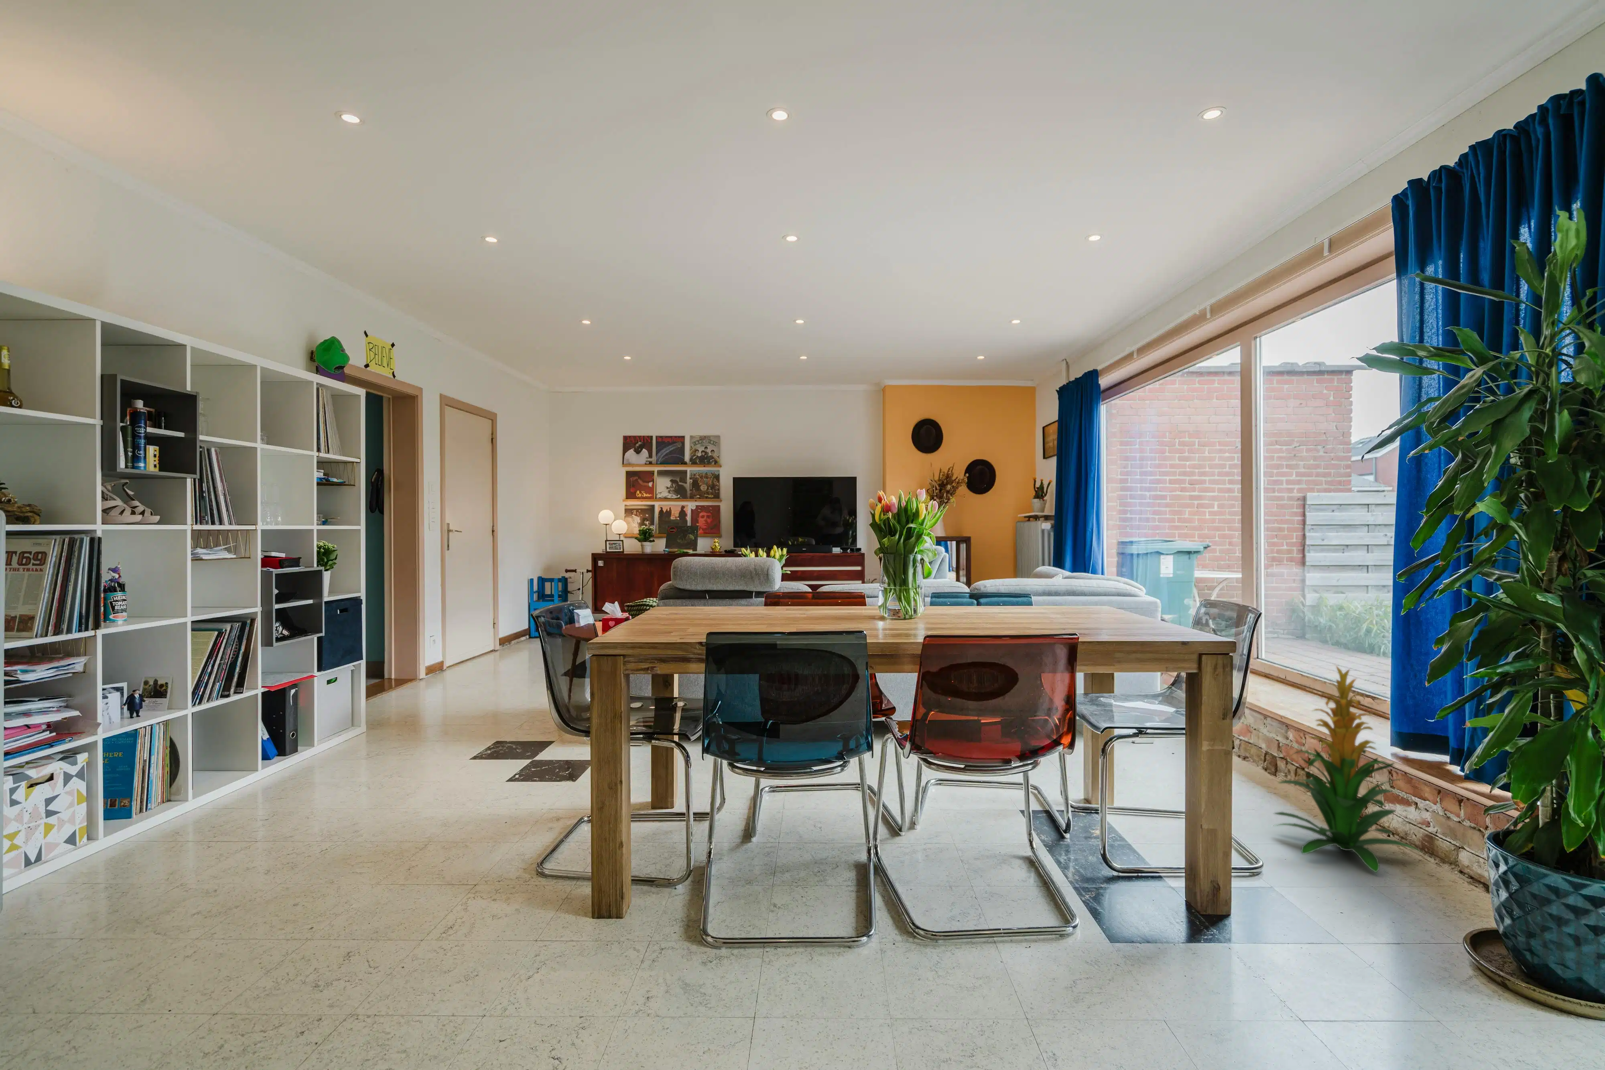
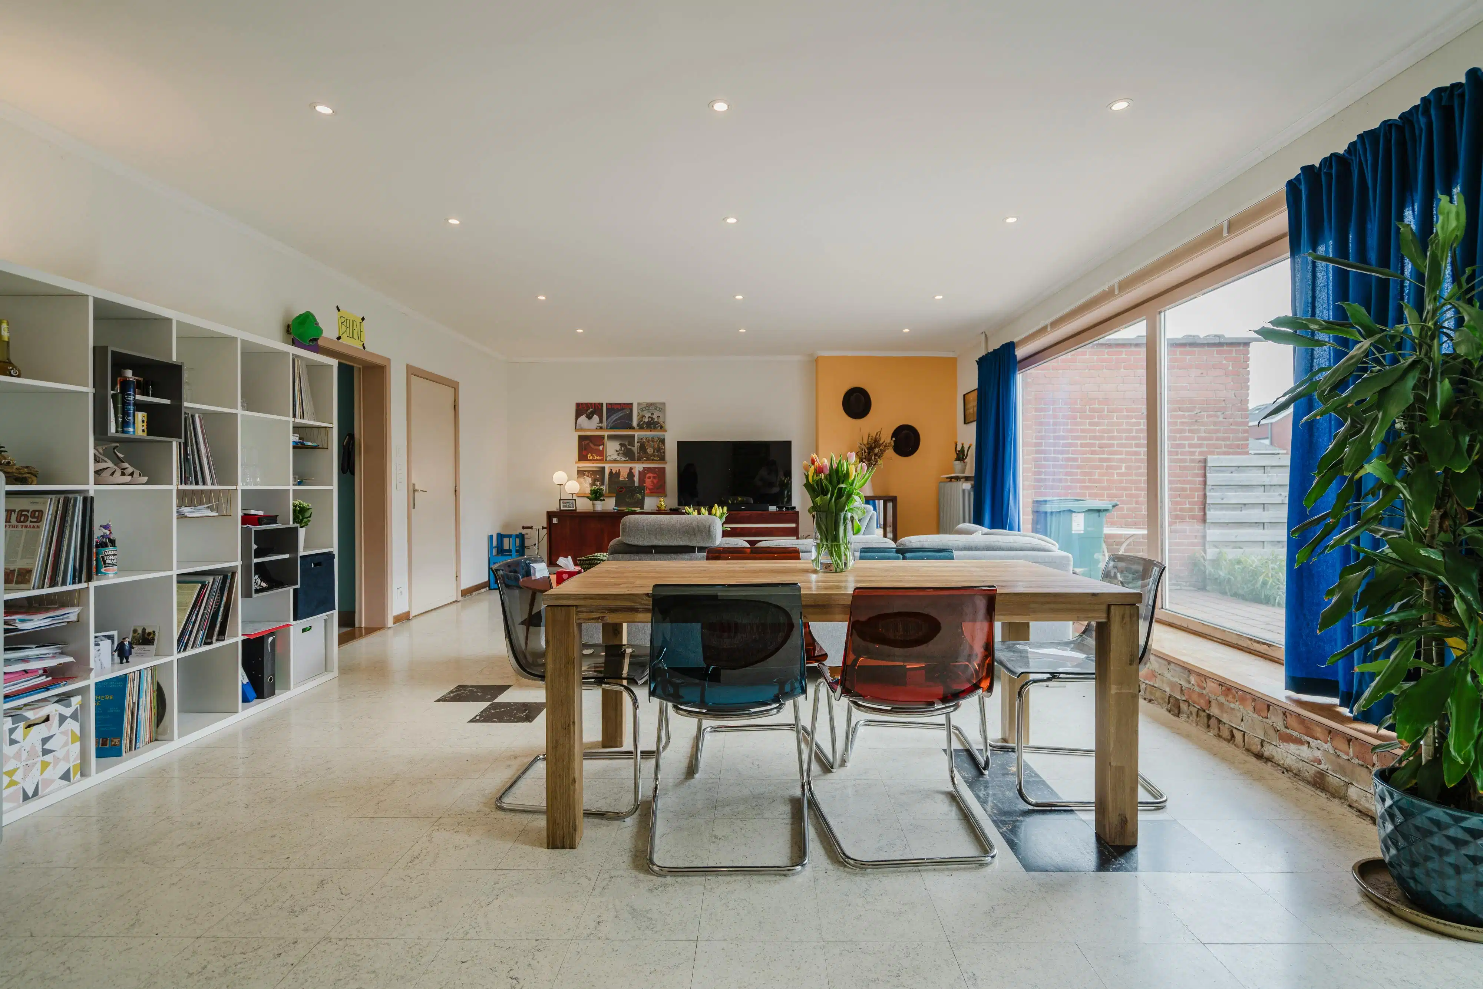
- indoor plant (1345, 758)
